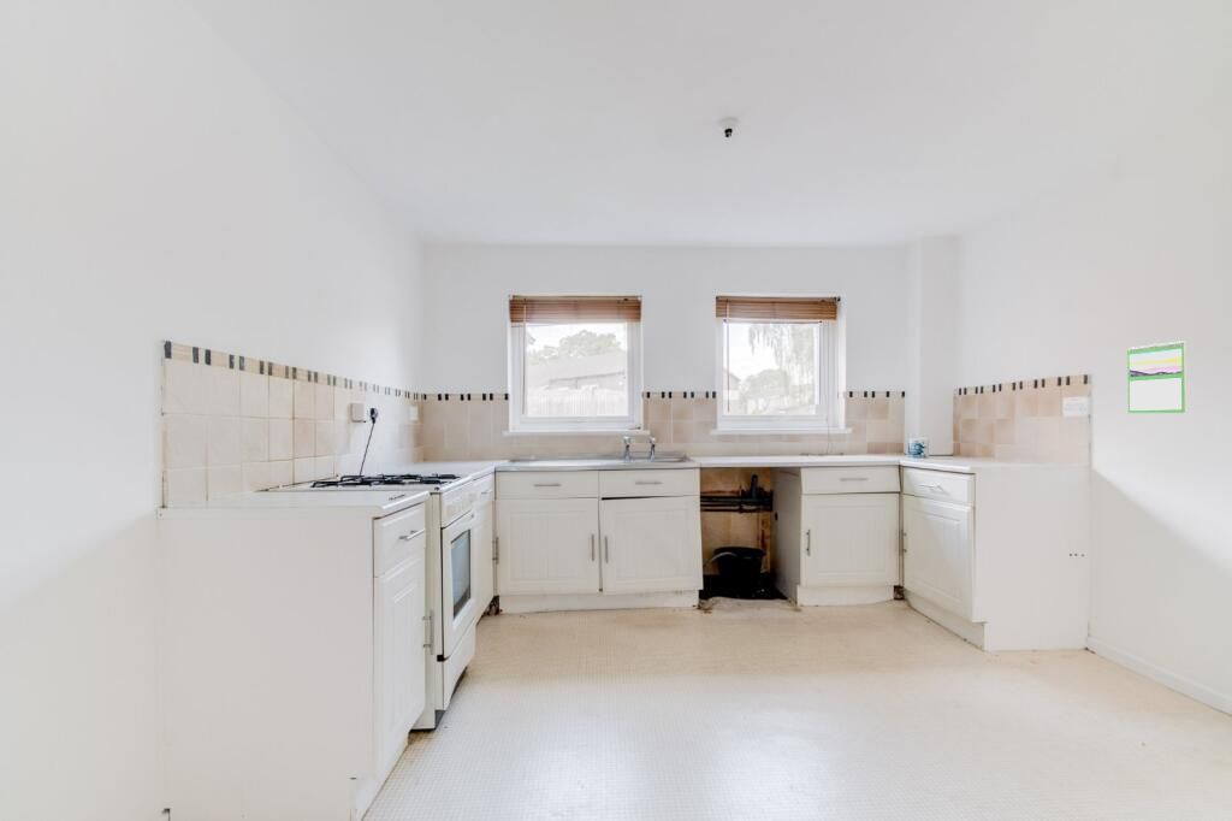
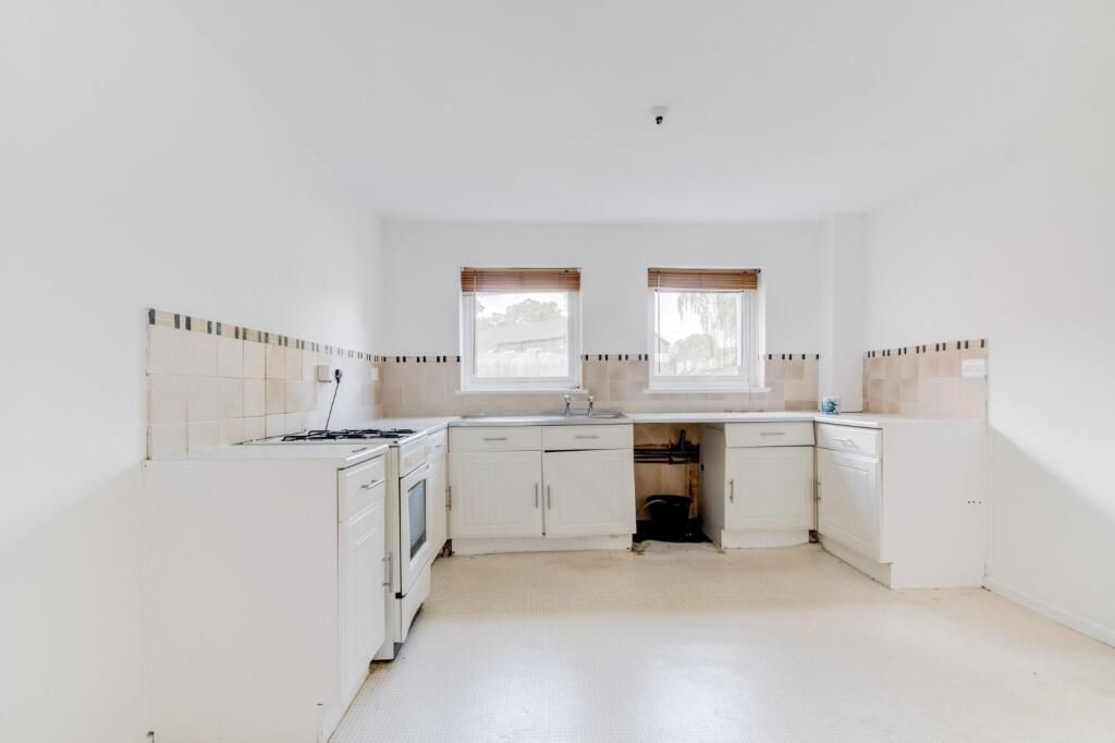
- calendar (1155, 378)
